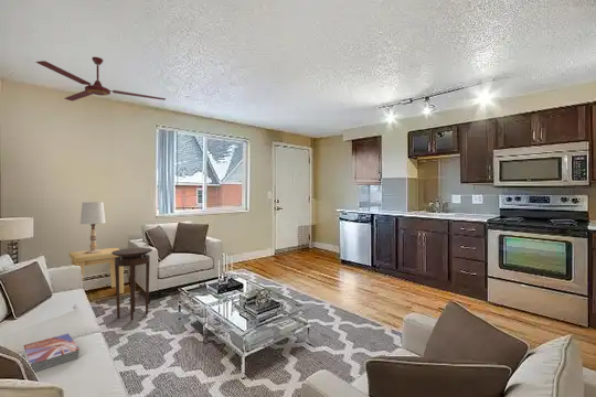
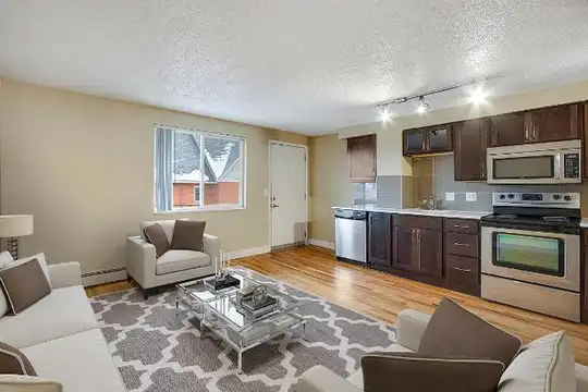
- table lamp (93, 226)
- ceiling fan (106, 88)
- textbook (51, 351)
- stool (132, 282)
- side table (97, 264)
